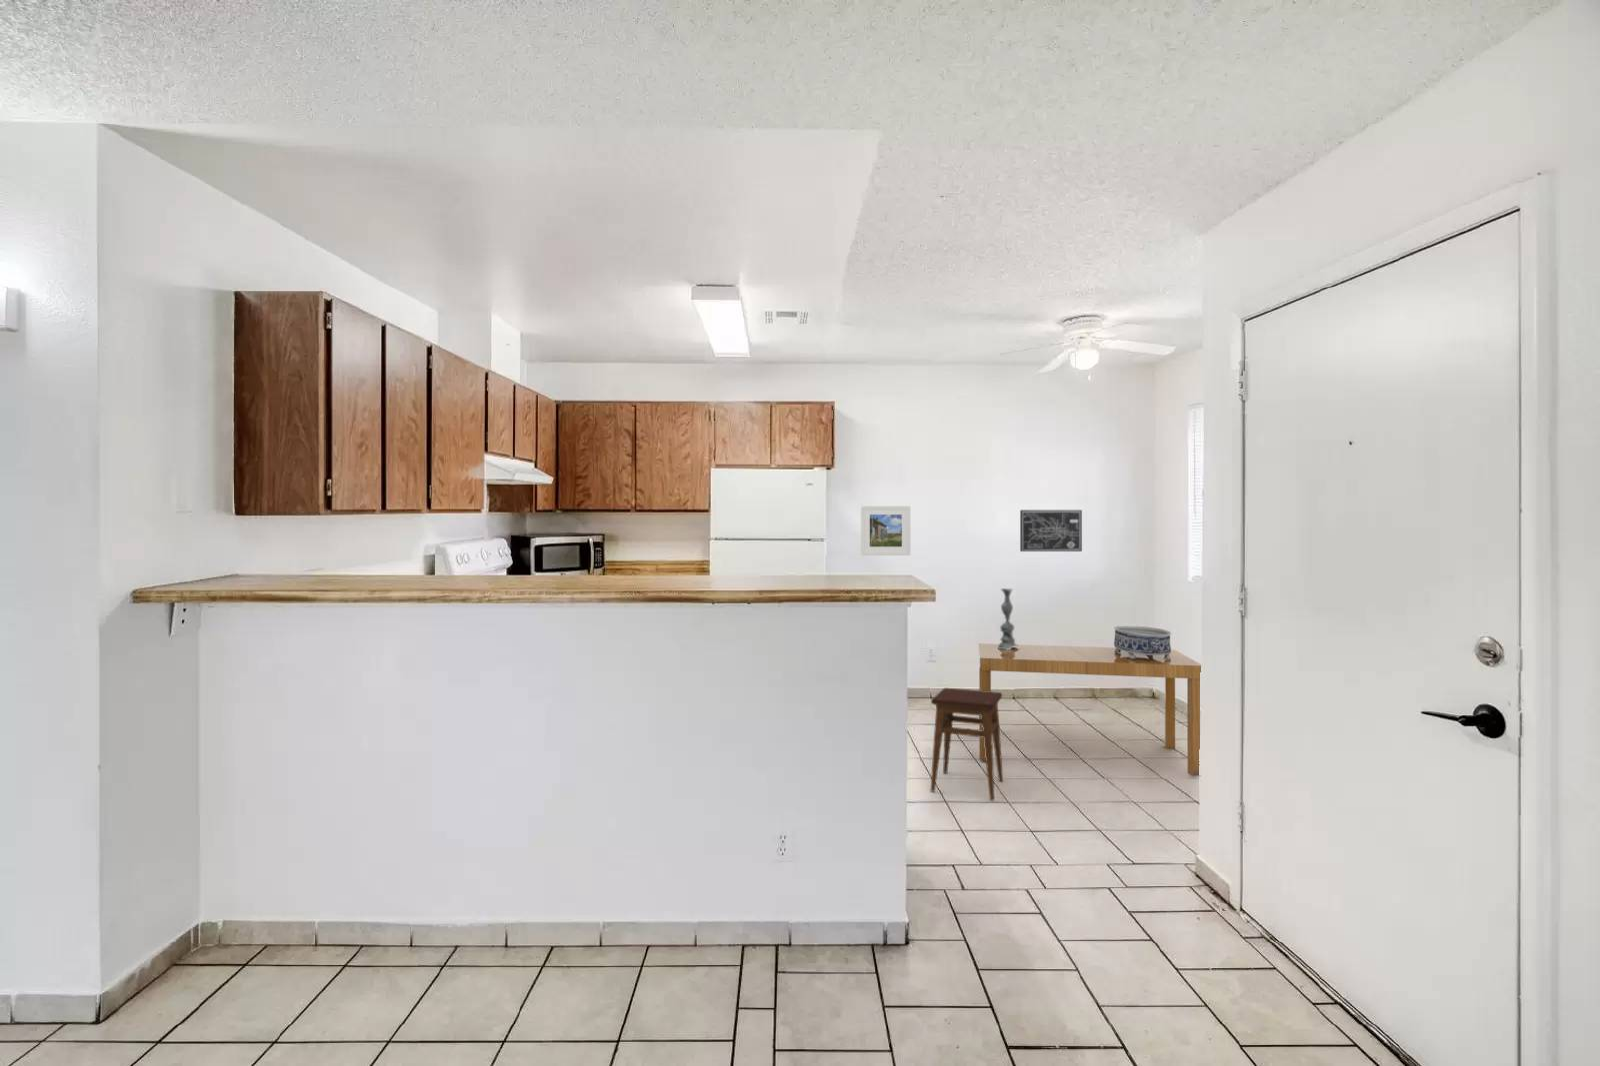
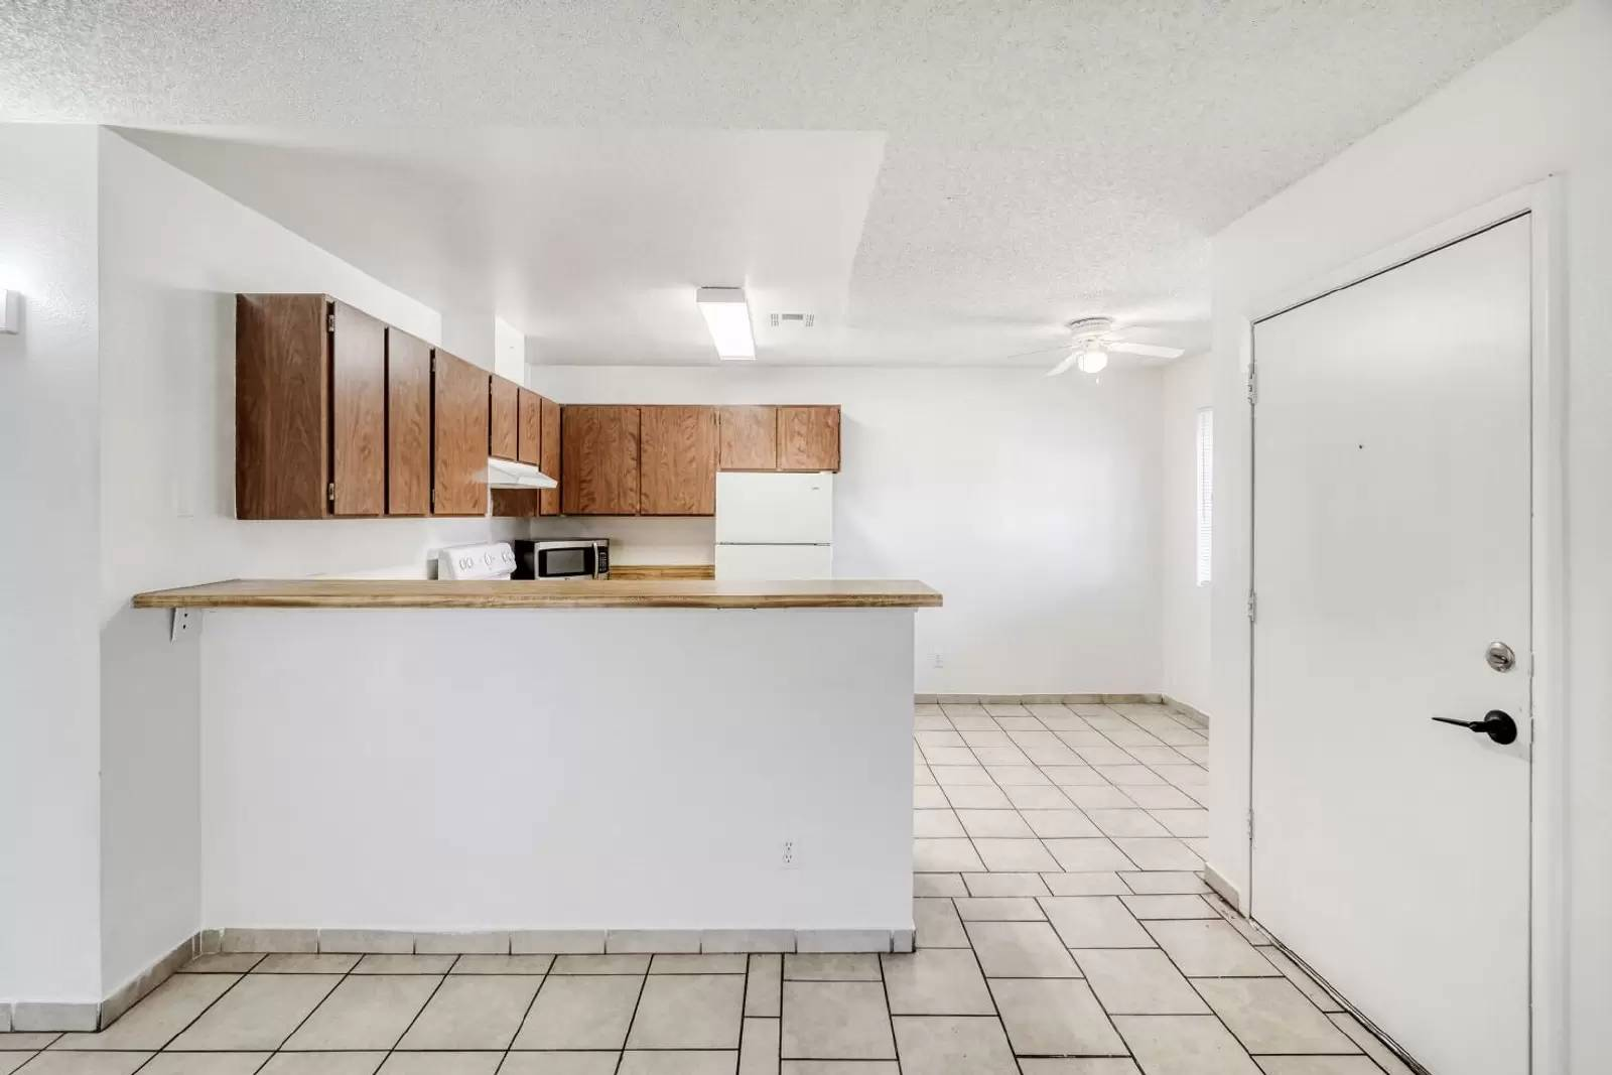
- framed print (885, 531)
- wall art (1051, 531)
- decorative bowl (1140, 642)
- stool (969, 735)
- dining table (1080, 673)
- candlestick (1010, 617)
